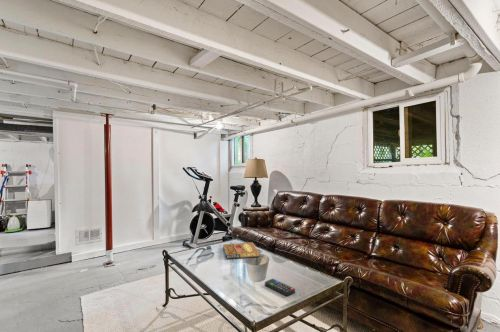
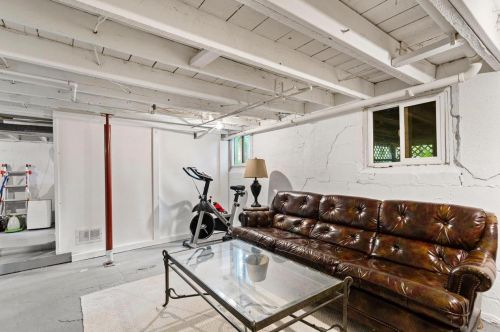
- pizza box (240, 250)
- remote control (279, 286)
